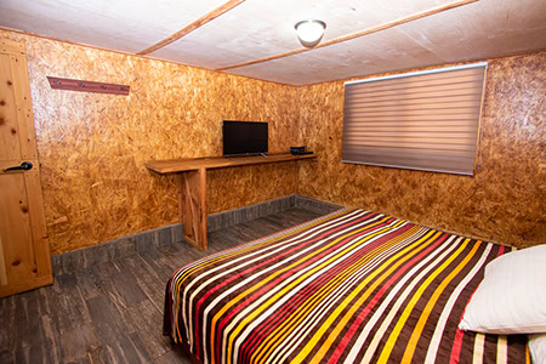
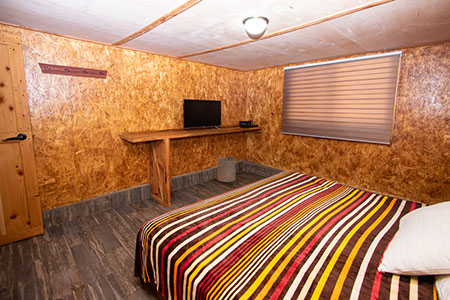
+ laundry hamper (225, 168)
